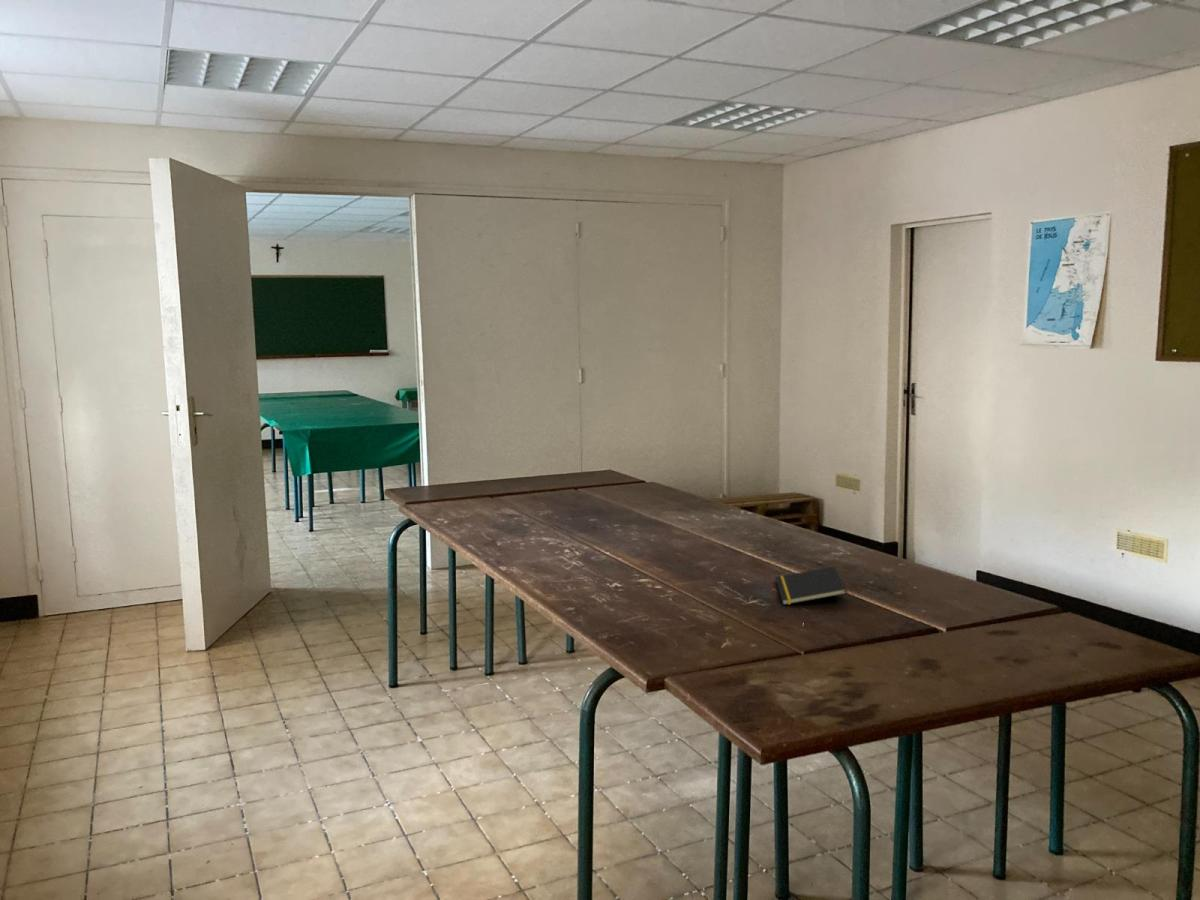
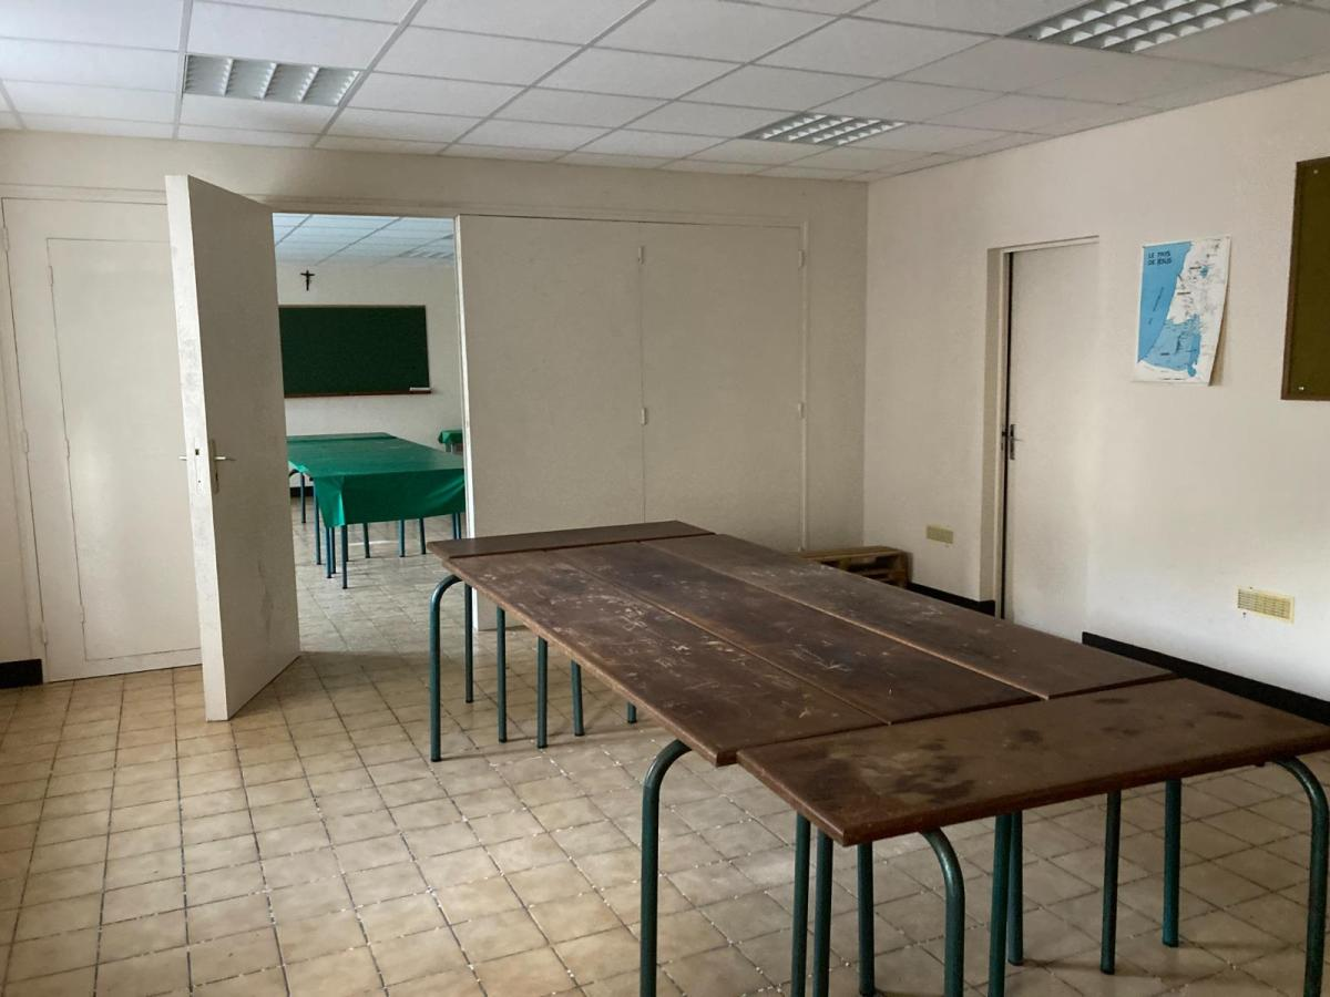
- notepad (809, 585)
